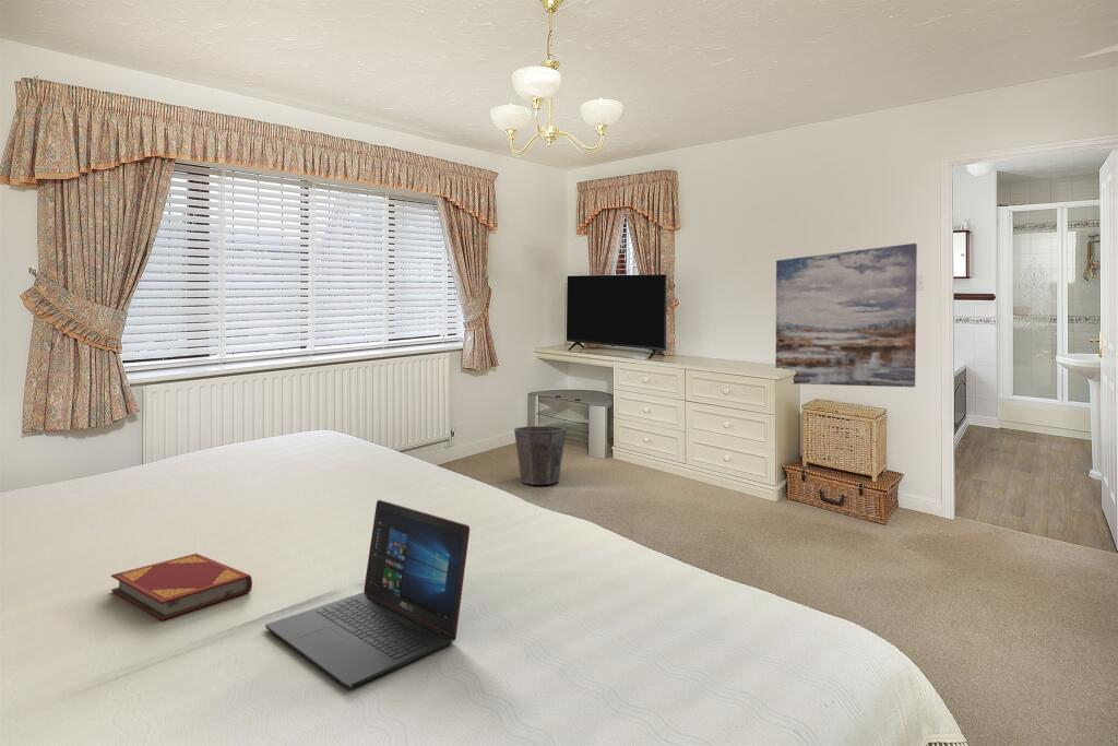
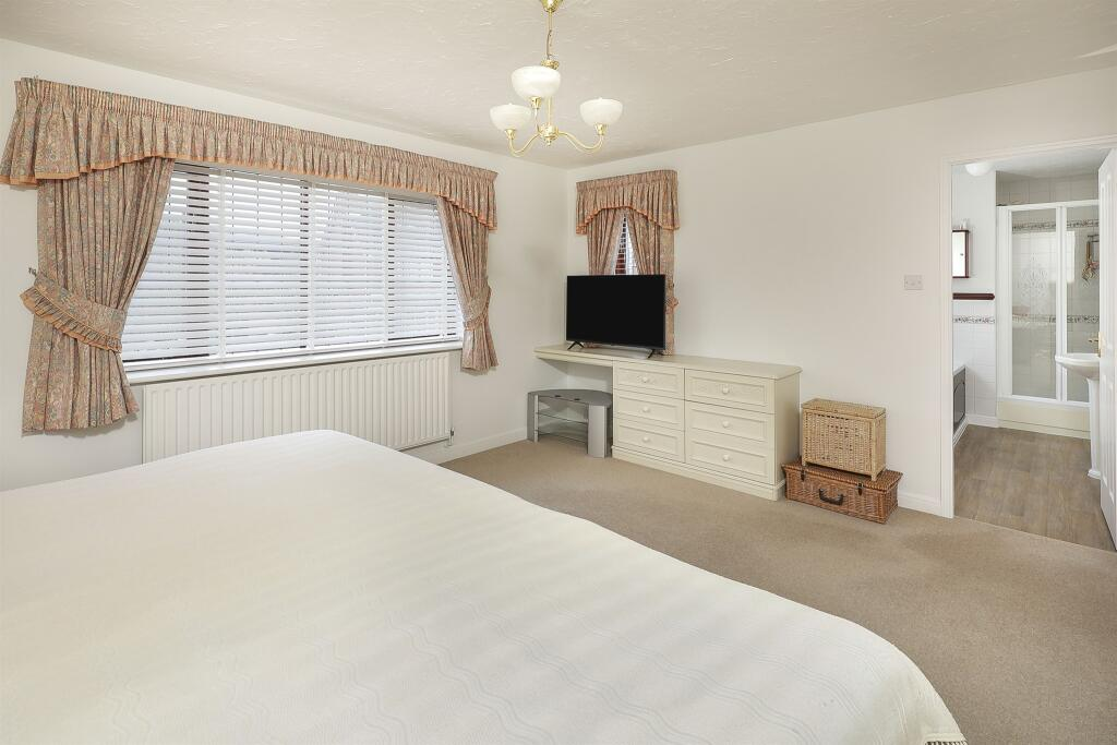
- wall art (840, 319)
- hardback book (181, 582)
- laptop (366, 578)
- waste bin (539, 454)
